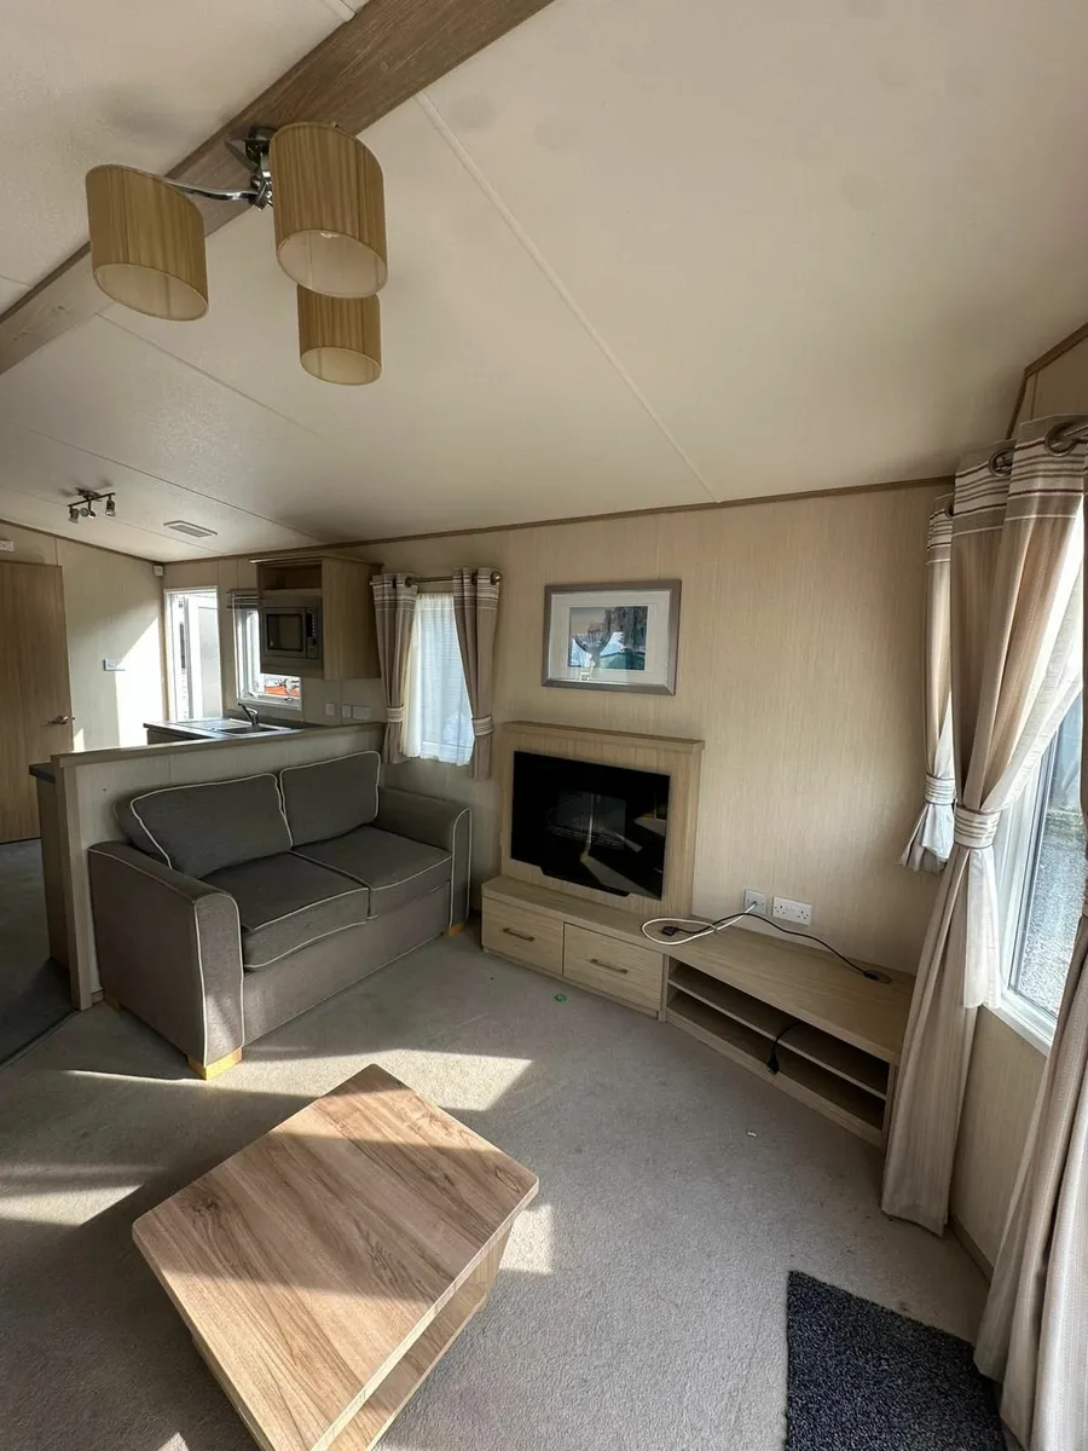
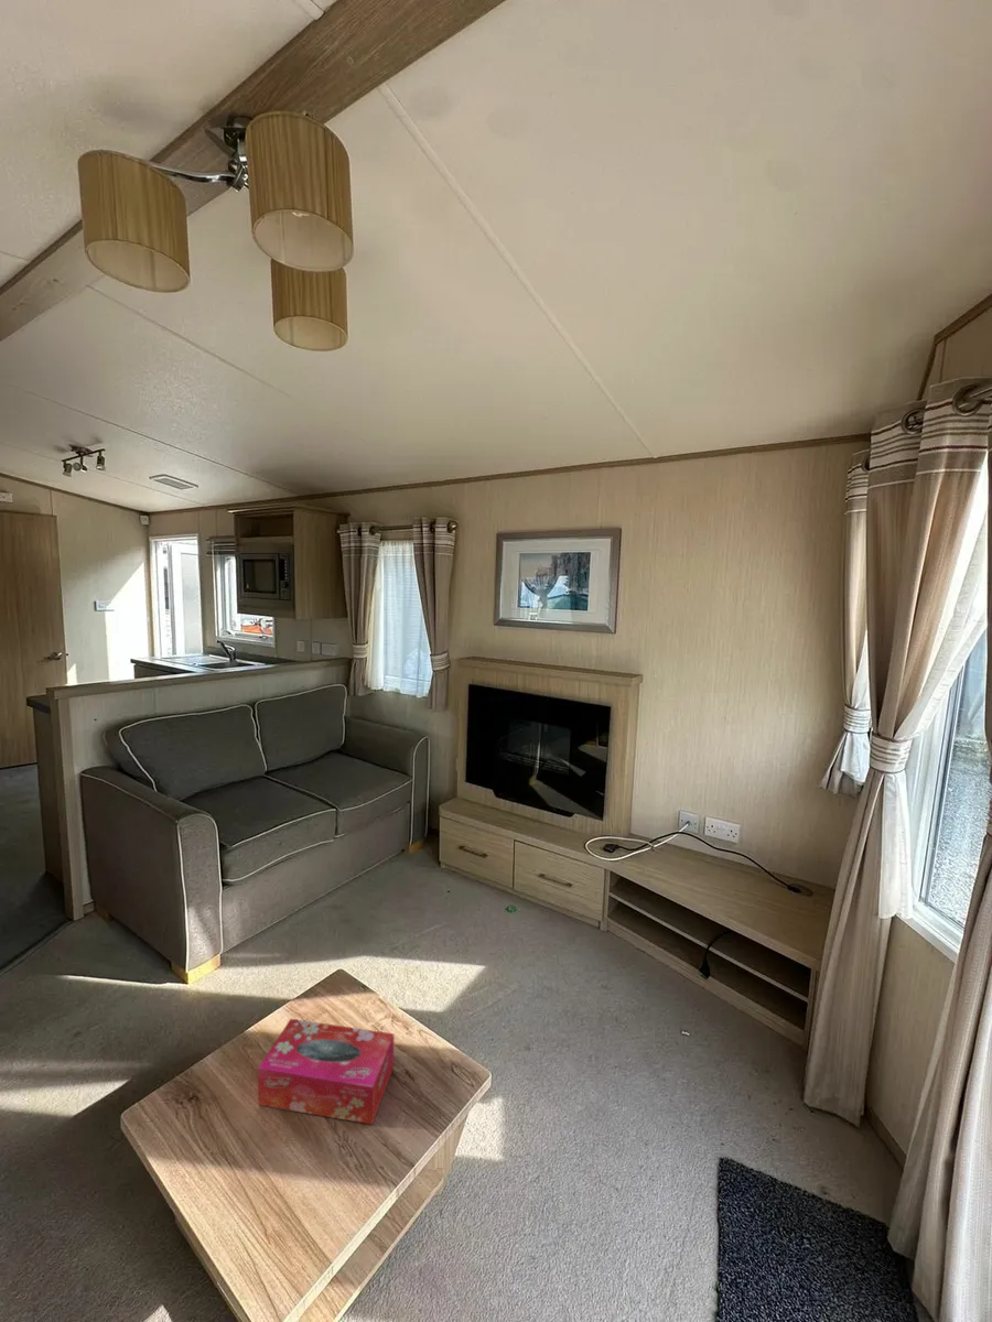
+ tissue box (328, 1068)
